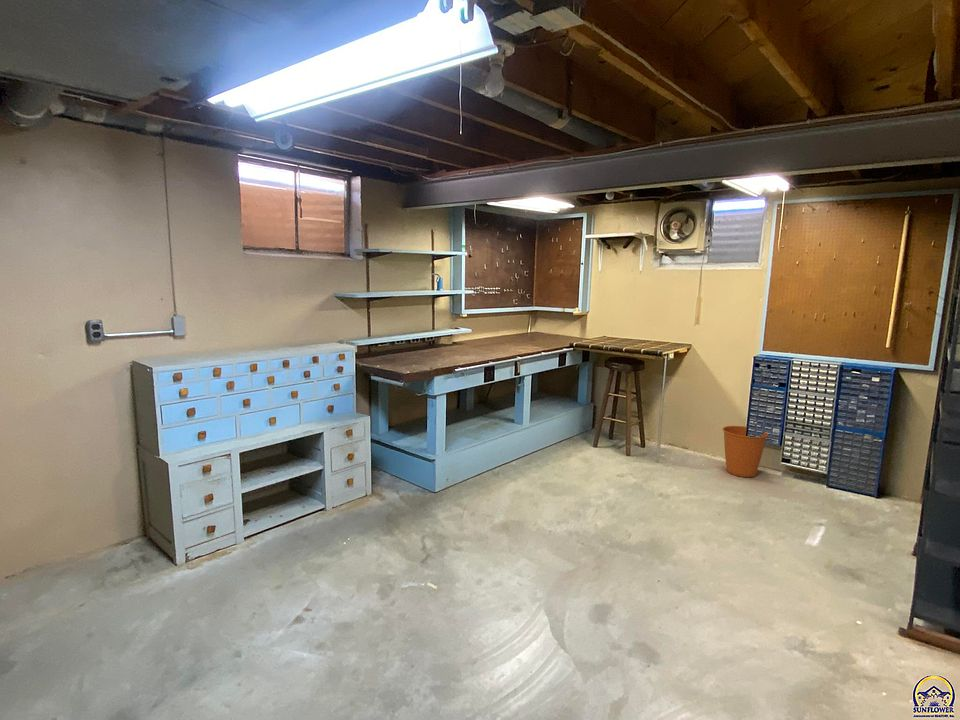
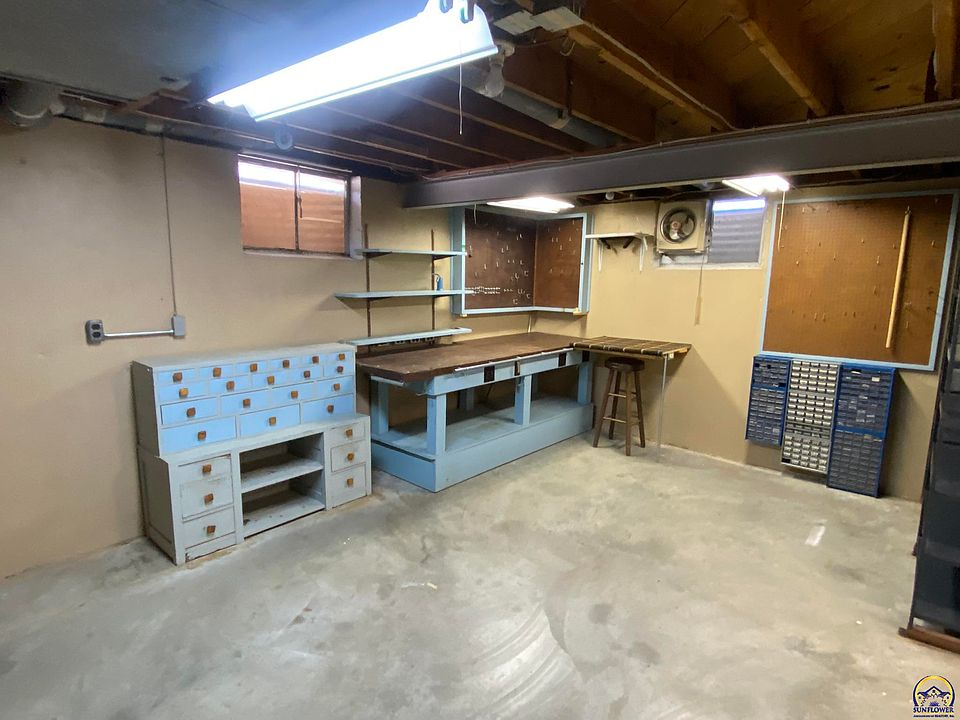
- bucket (743, 451)
